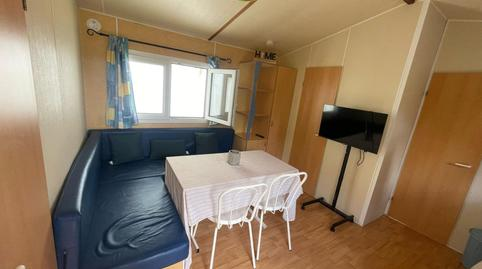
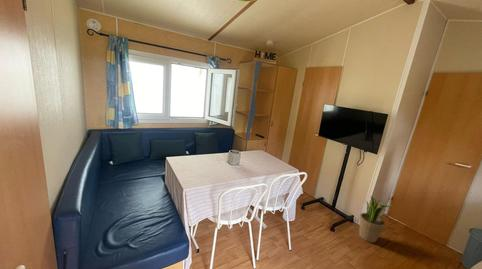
+ potted plant (374, 219)
